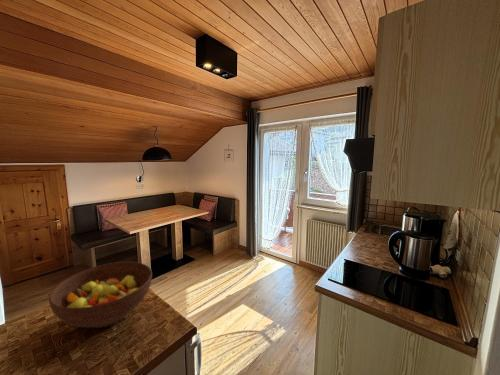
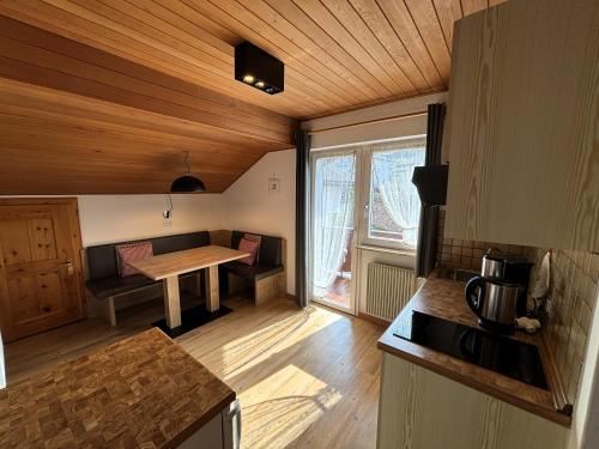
- fruit bowl (107, 298)
